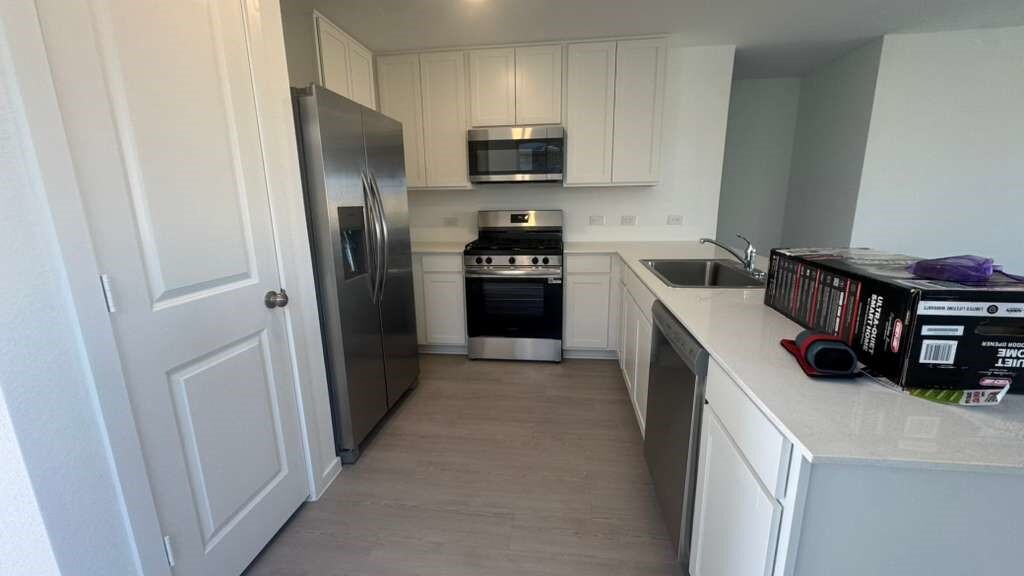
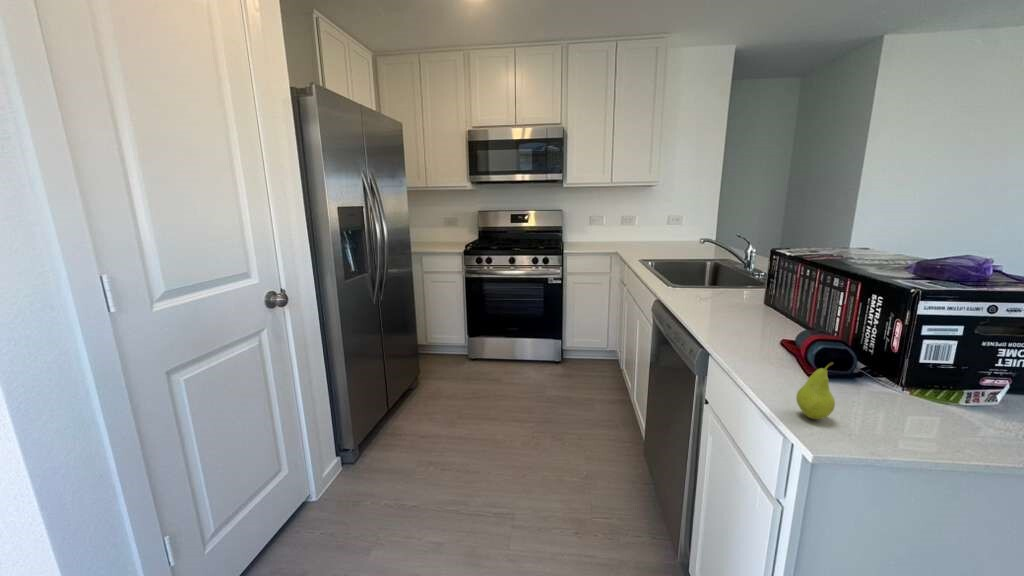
+ fruit (817, 388)
